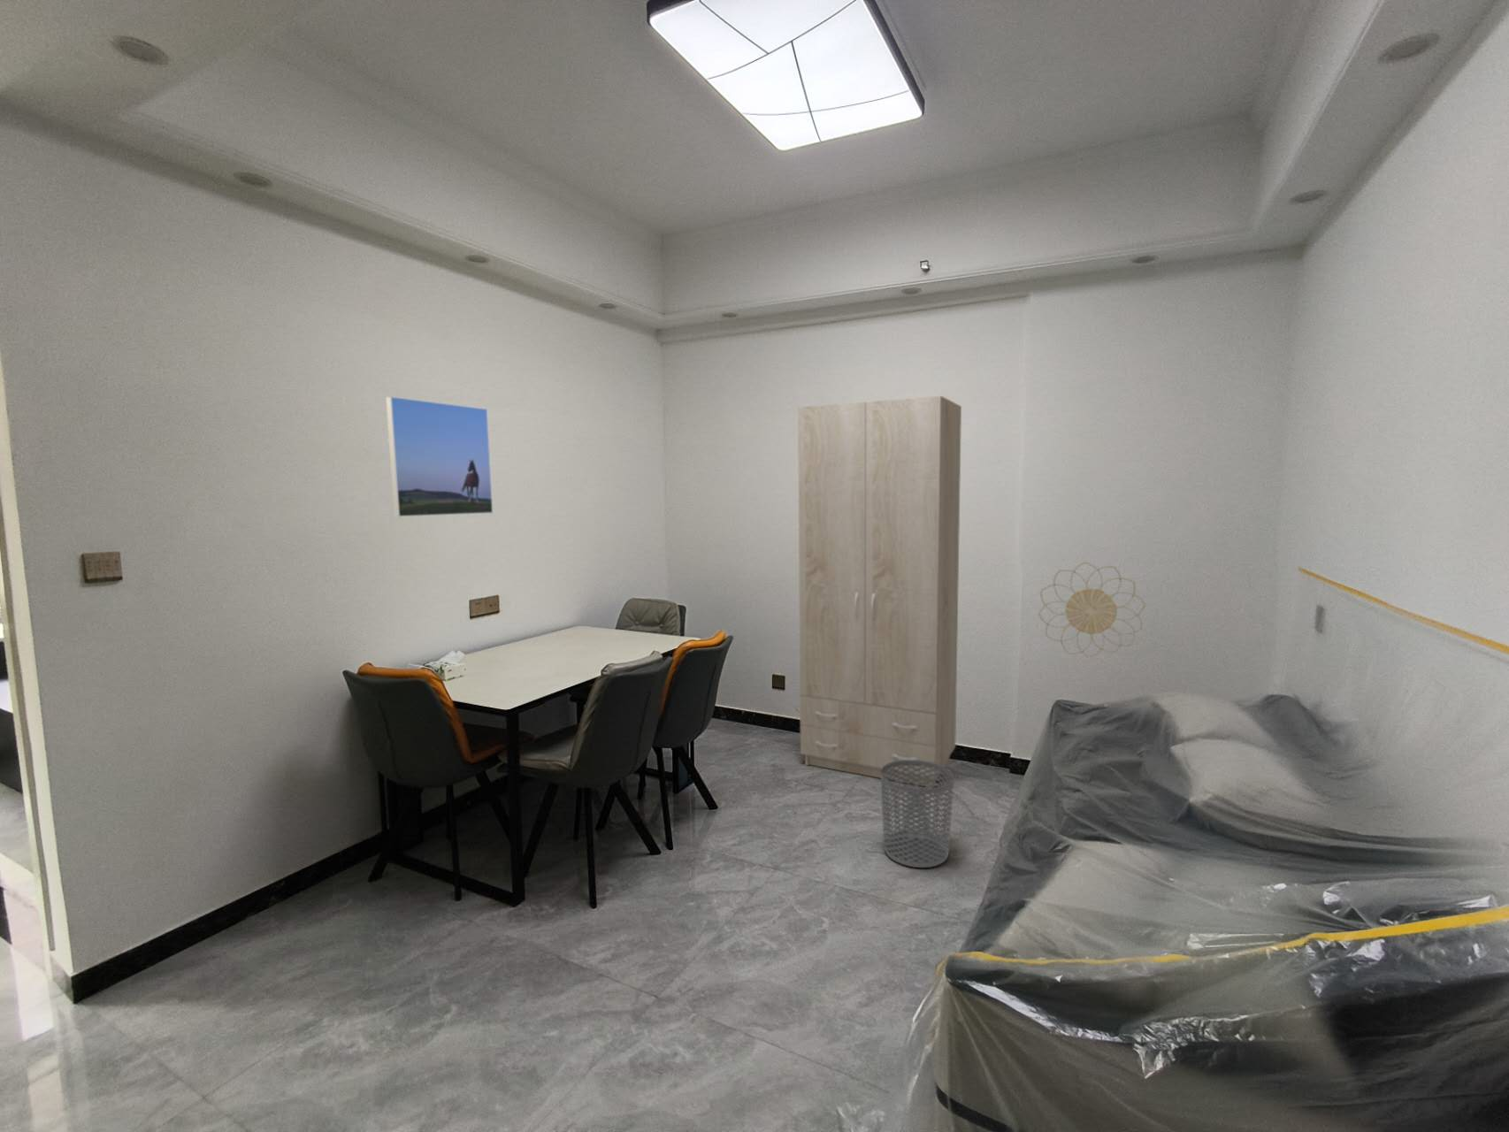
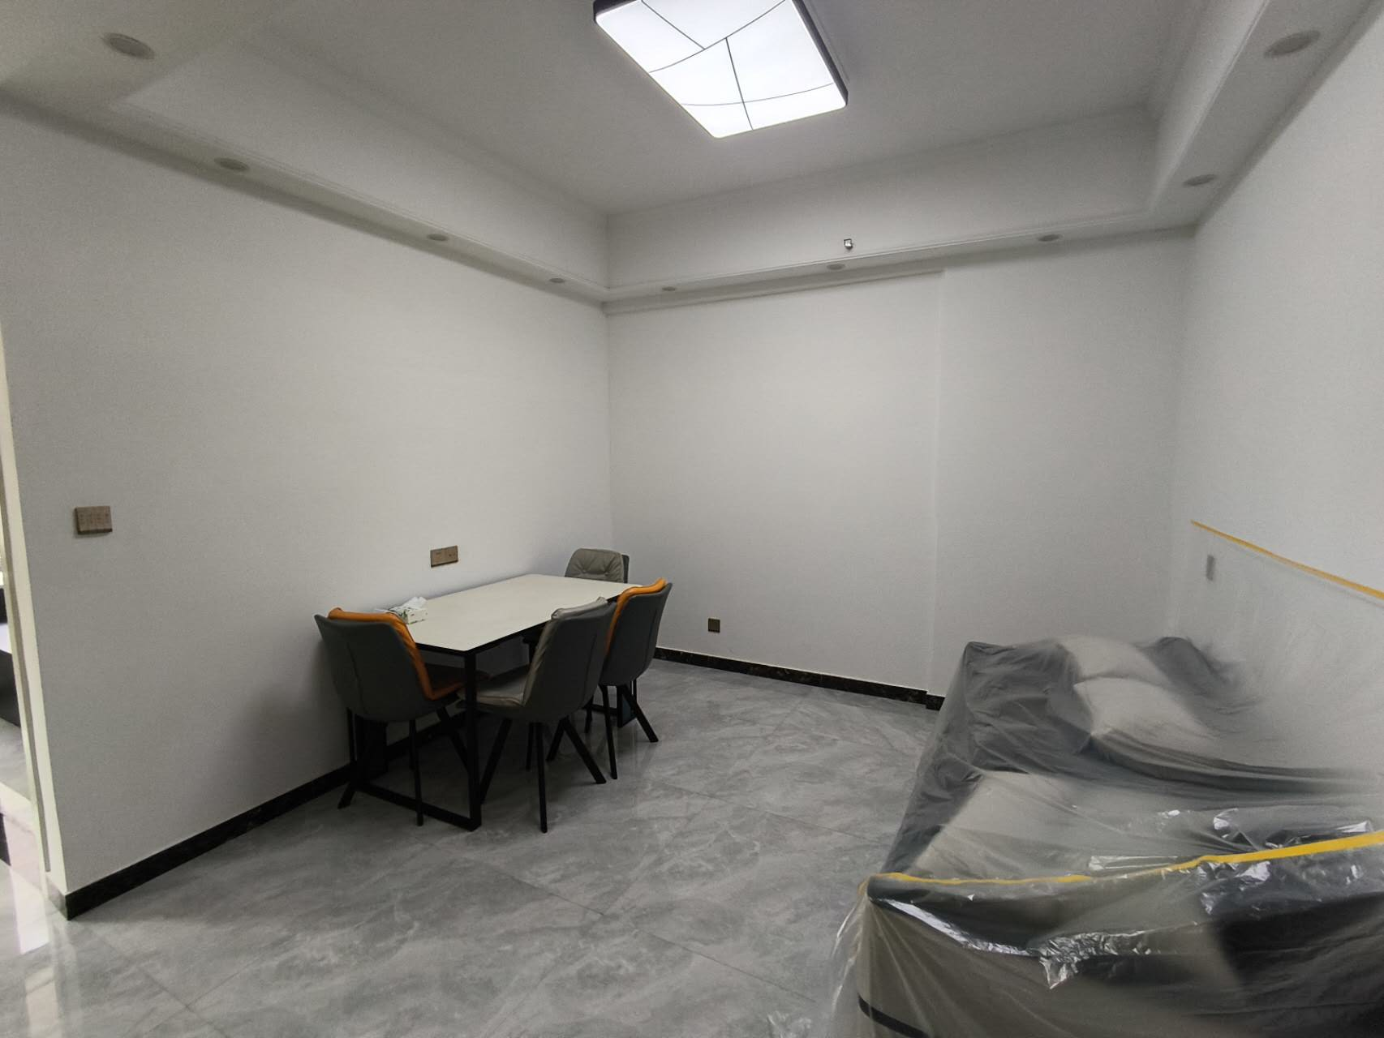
- waste bin (916, 812)
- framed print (444, 459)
- wardrobe (879, 589)
- decorative wall piece (1089, 609)
